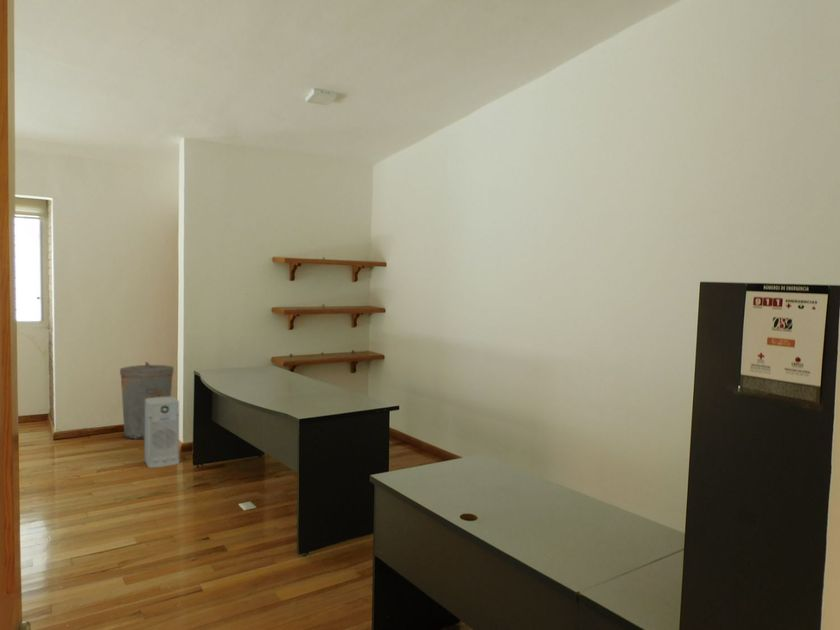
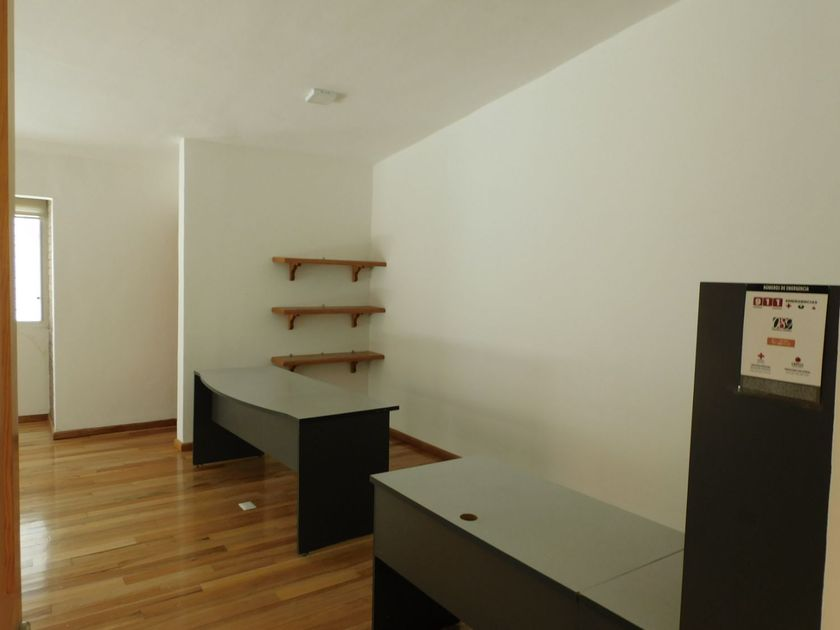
- air purifier (161, 430)
- trash can (147, 398)
